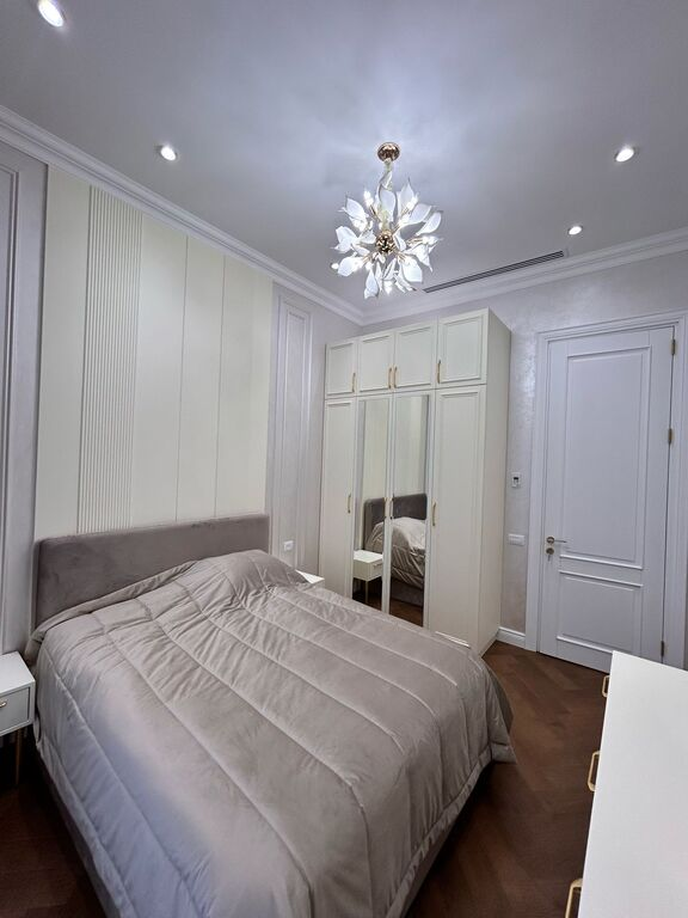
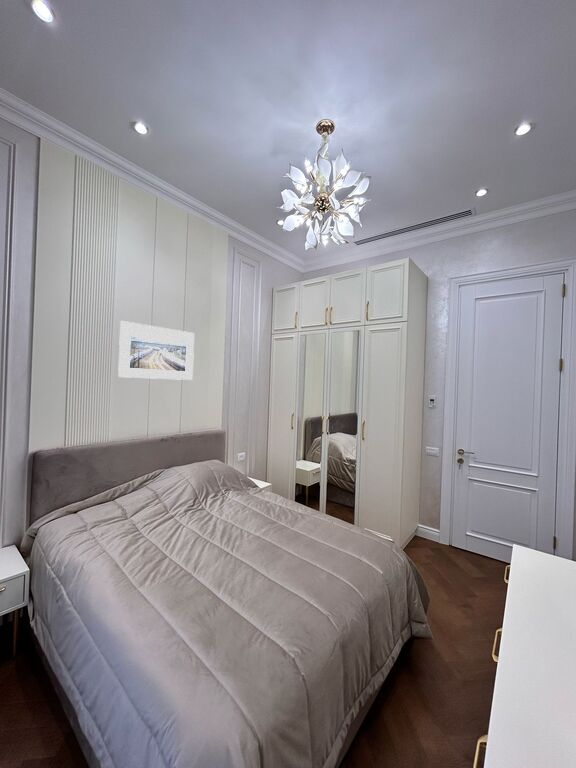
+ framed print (159, 353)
